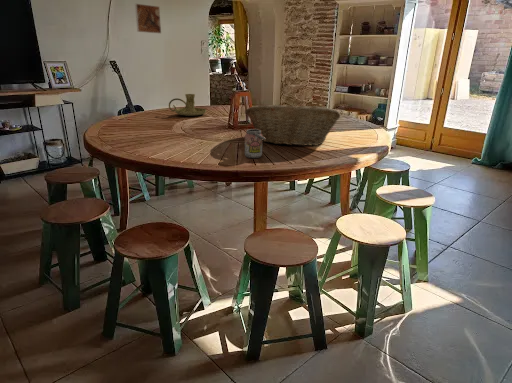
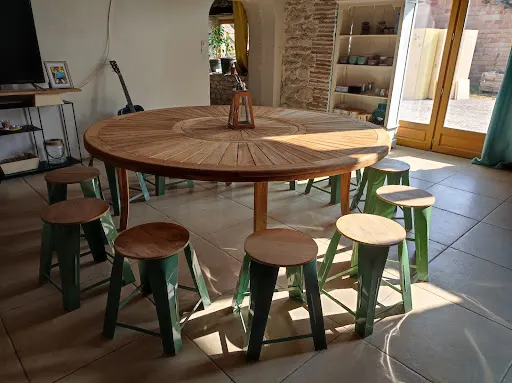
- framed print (148, 19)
- fruit basket (291, 121)
- candle holder (187, 104)
- beverage can (254, 143)
